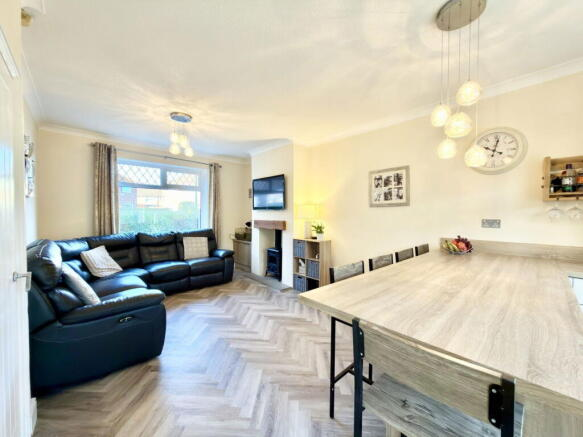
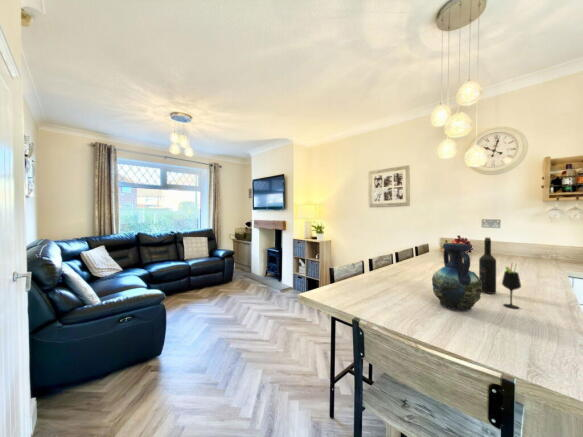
+ vase (455, 275)
+ wine bottle (487, 264)
+ wine glass (510, 284)
